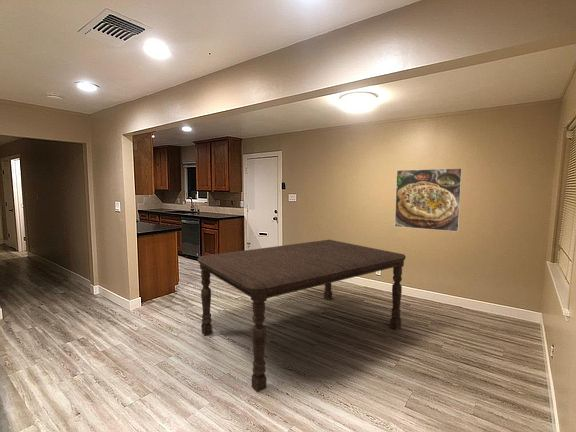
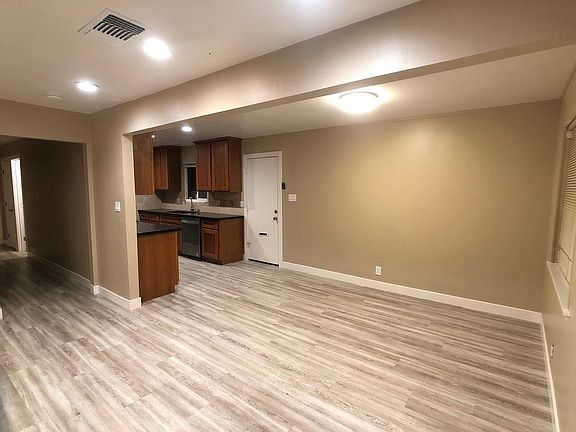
- dining table (303, 289)
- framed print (426, 199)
